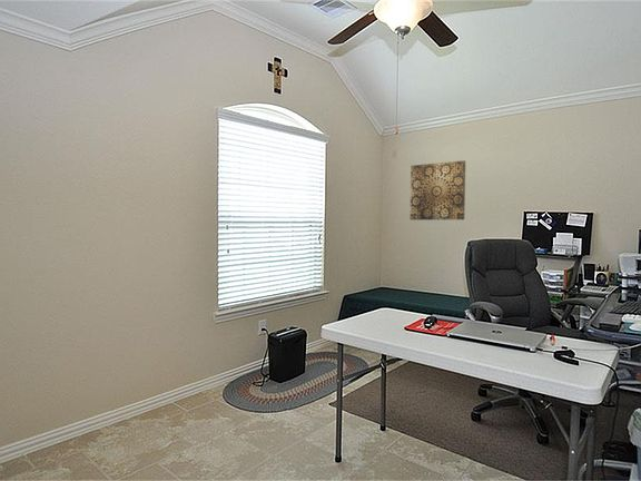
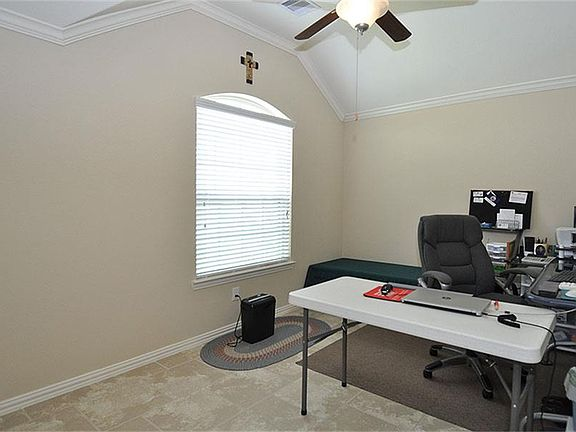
- wall art (436, 192)
